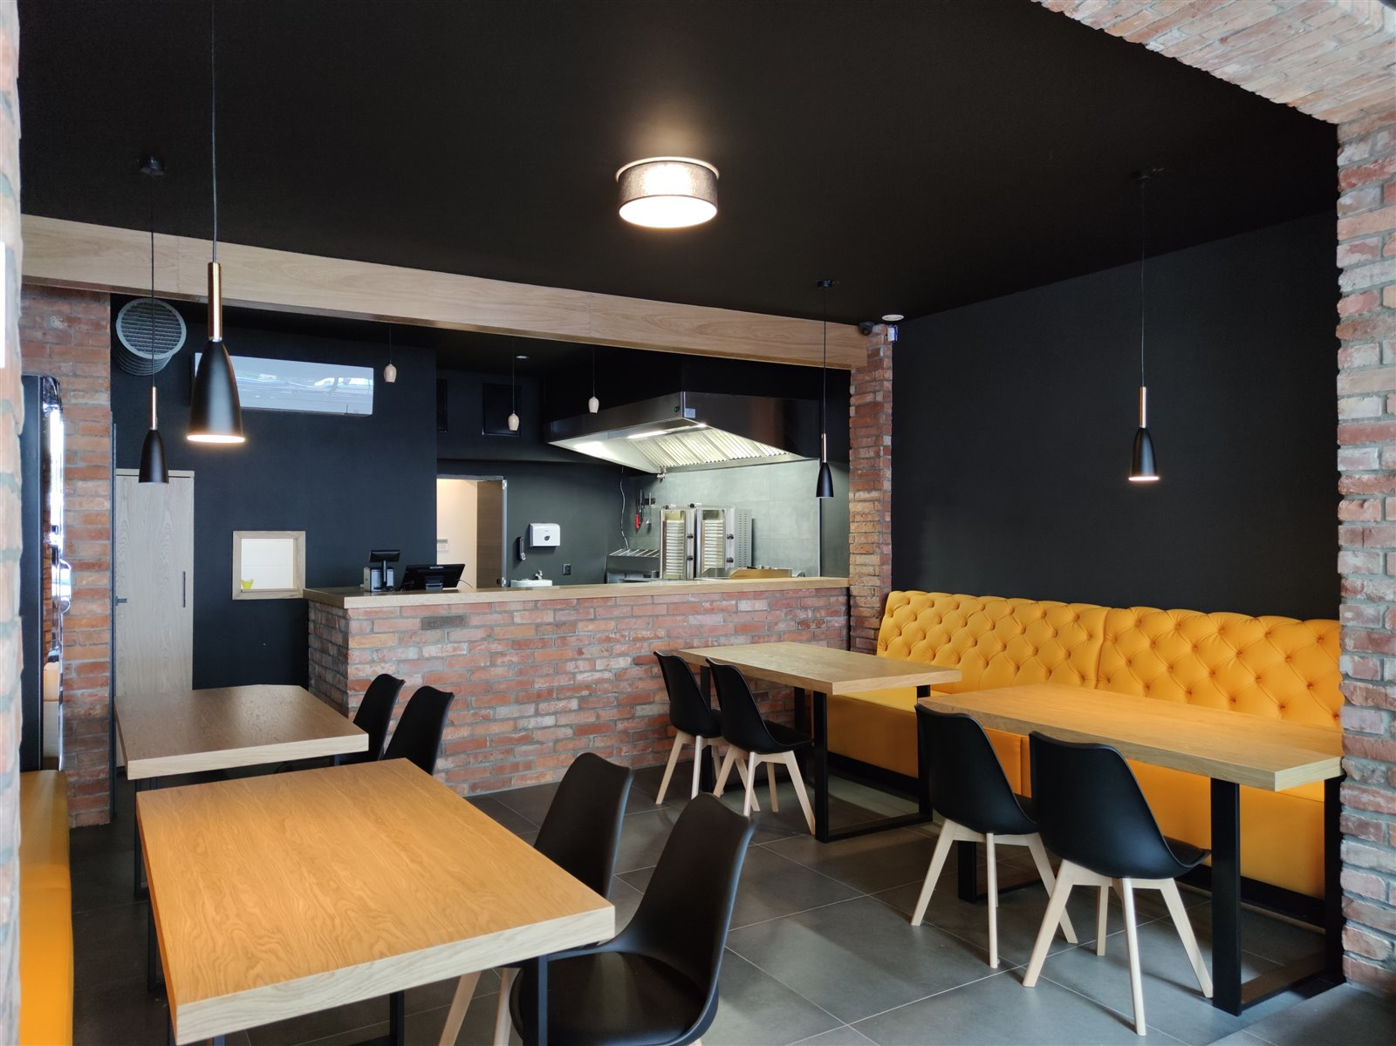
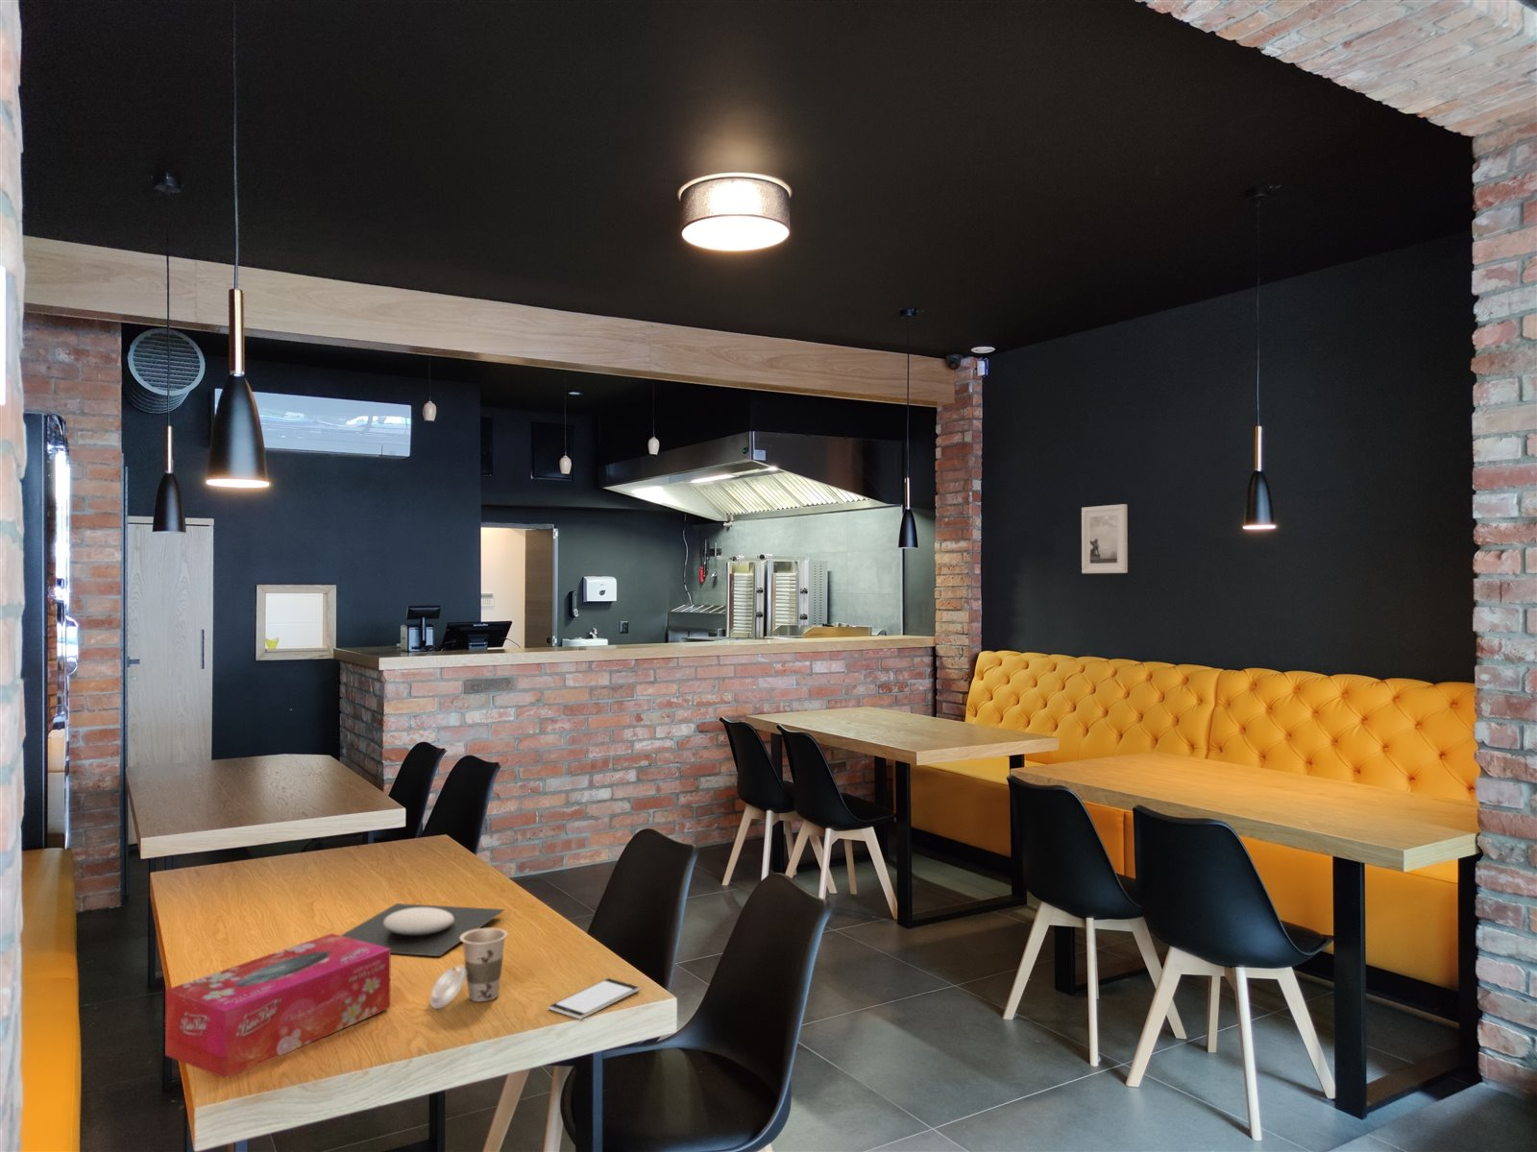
+ smartphone (594, 997)
+ cup (468, 968)
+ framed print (1104, 540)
+ tissue box (283, 998)
+ plate (416, 920)
